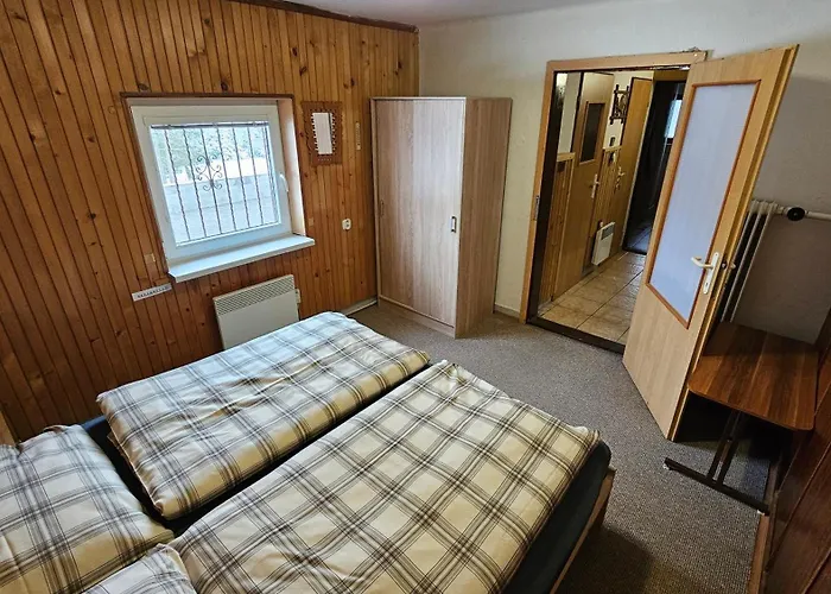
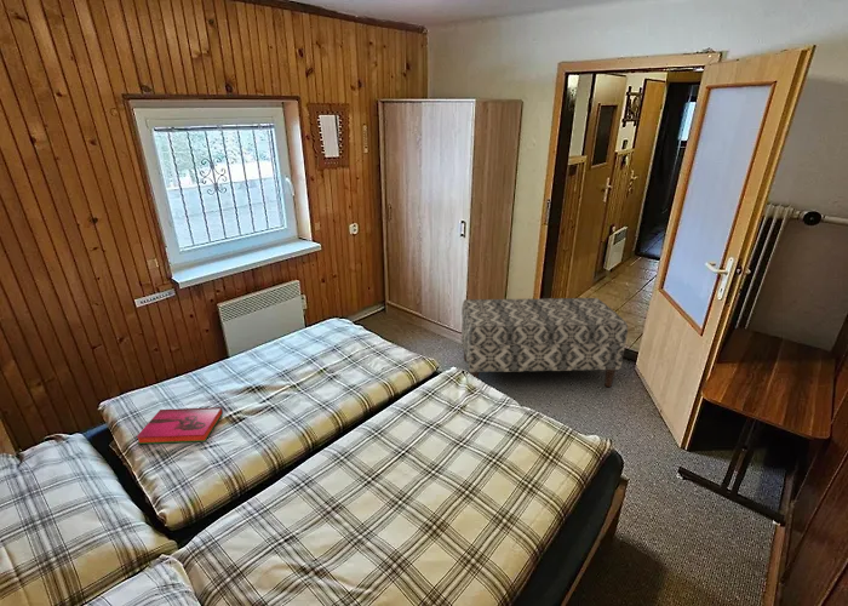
+ bench (537, 342)
+ hardback book (182, 424)
